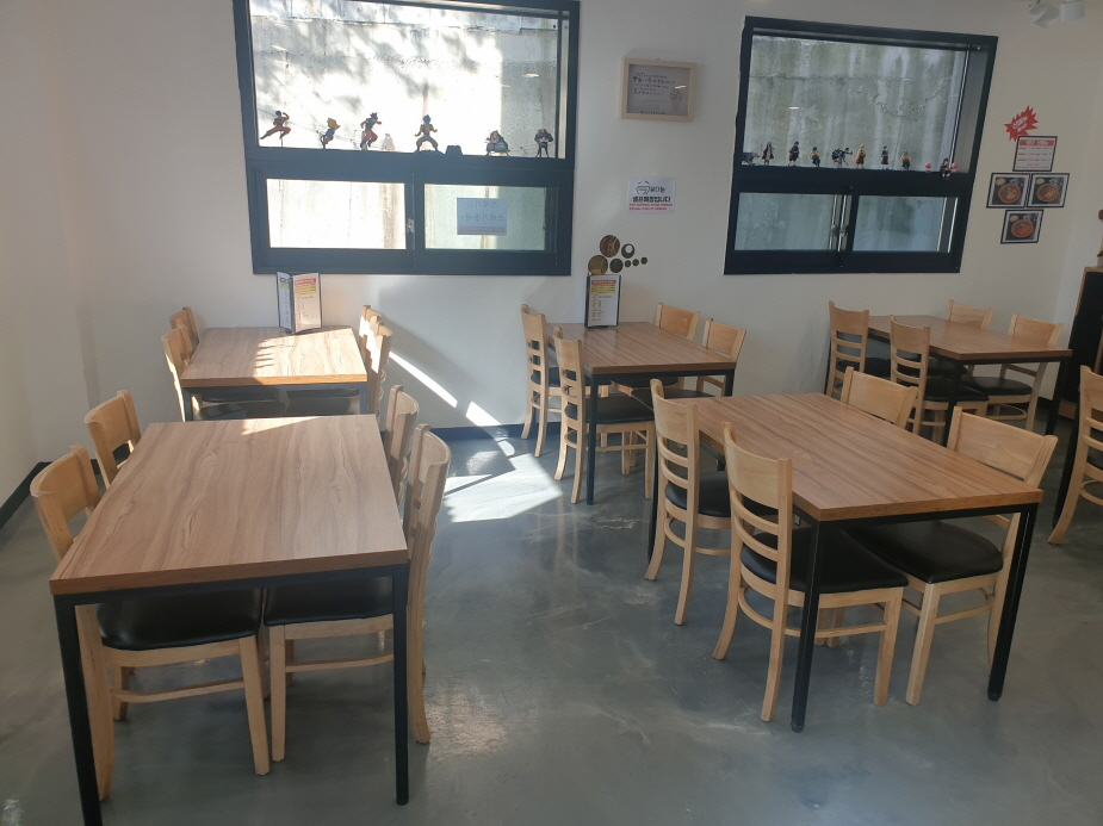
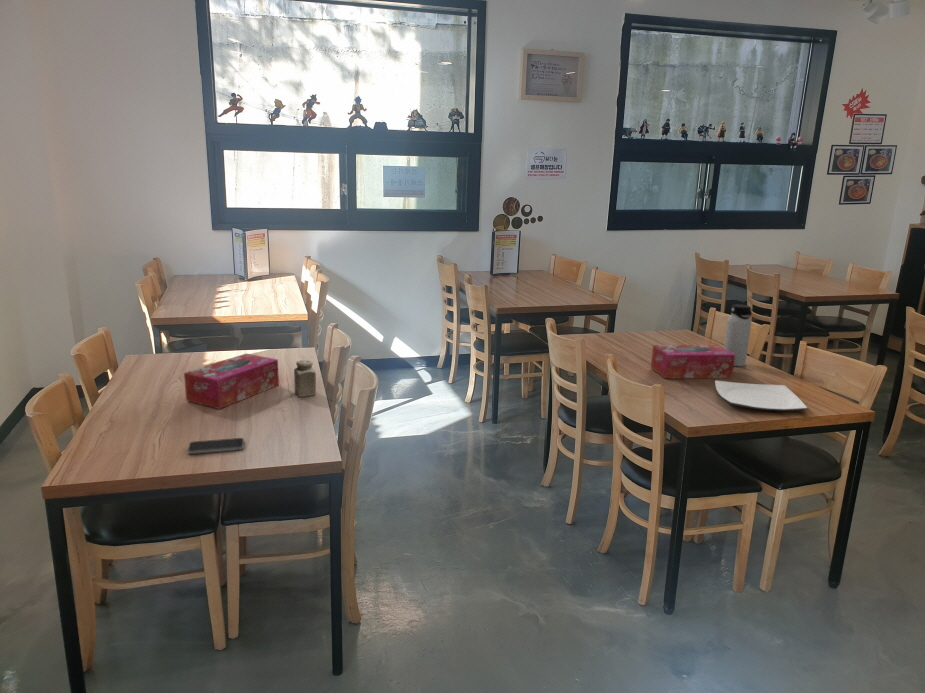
+ plate (758, 396)
+ tissue box (691, 361)
+ tissue box (233, 379)
+ smartphone (216, 445)
+ water bottle (737, 334)
+ salt shaker (304, 377)
